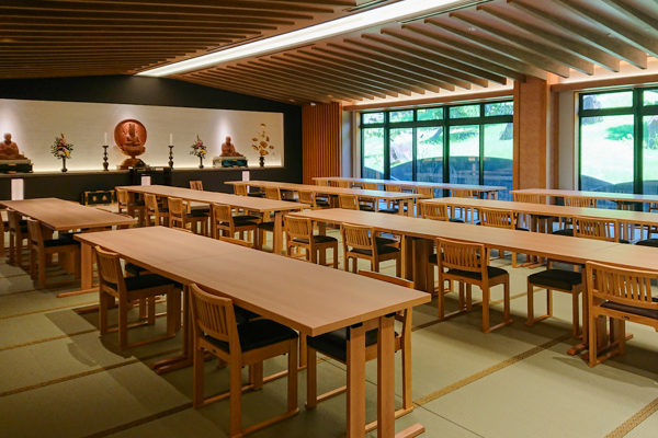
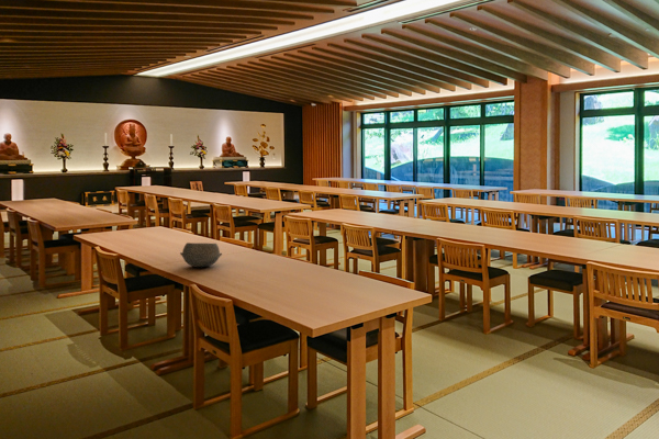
+ bowl (201, 254)
